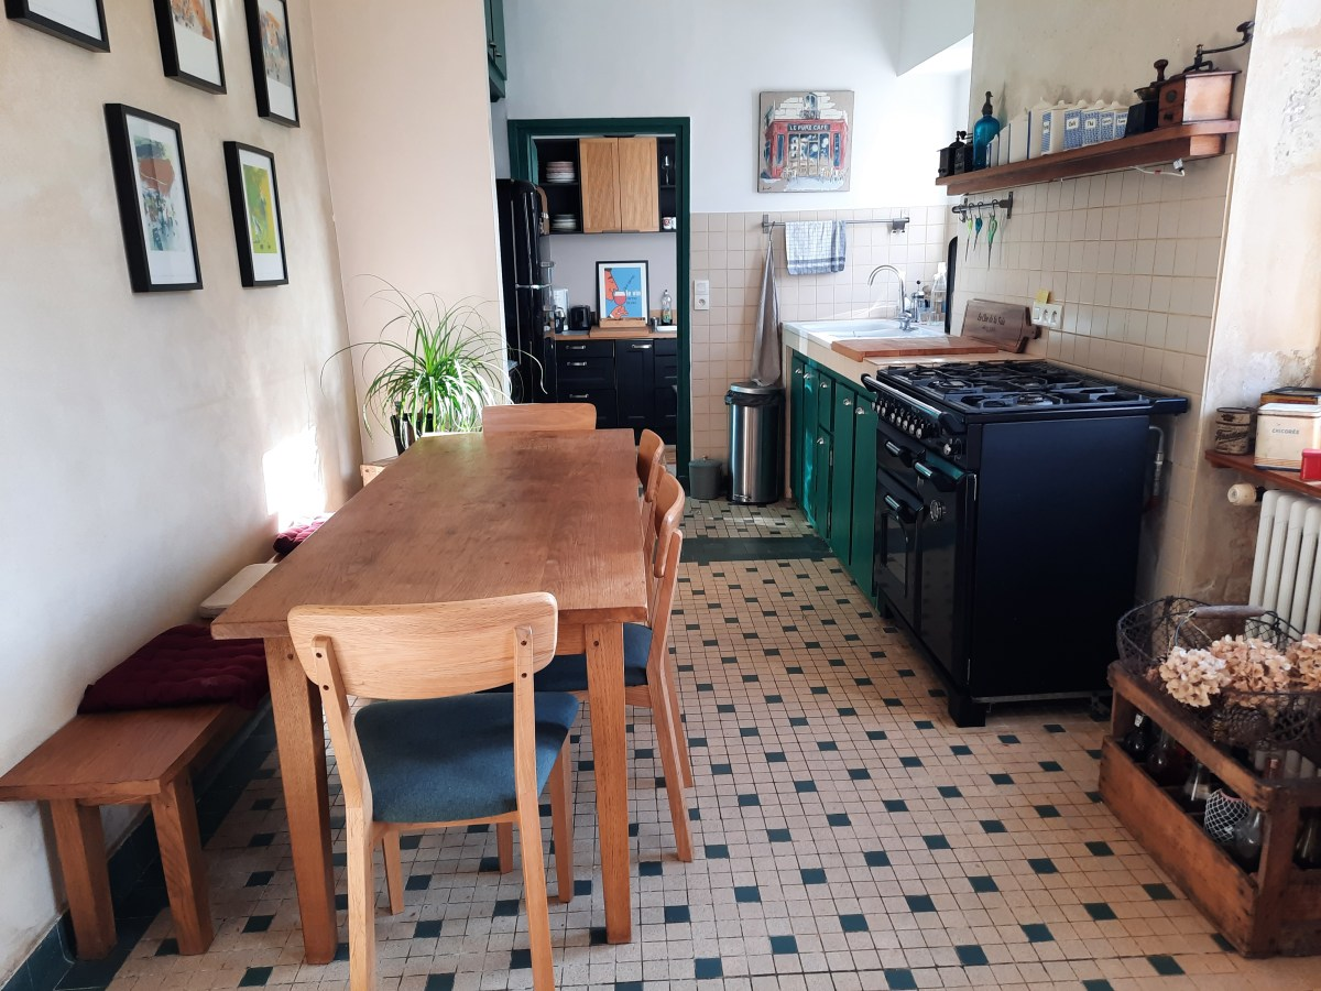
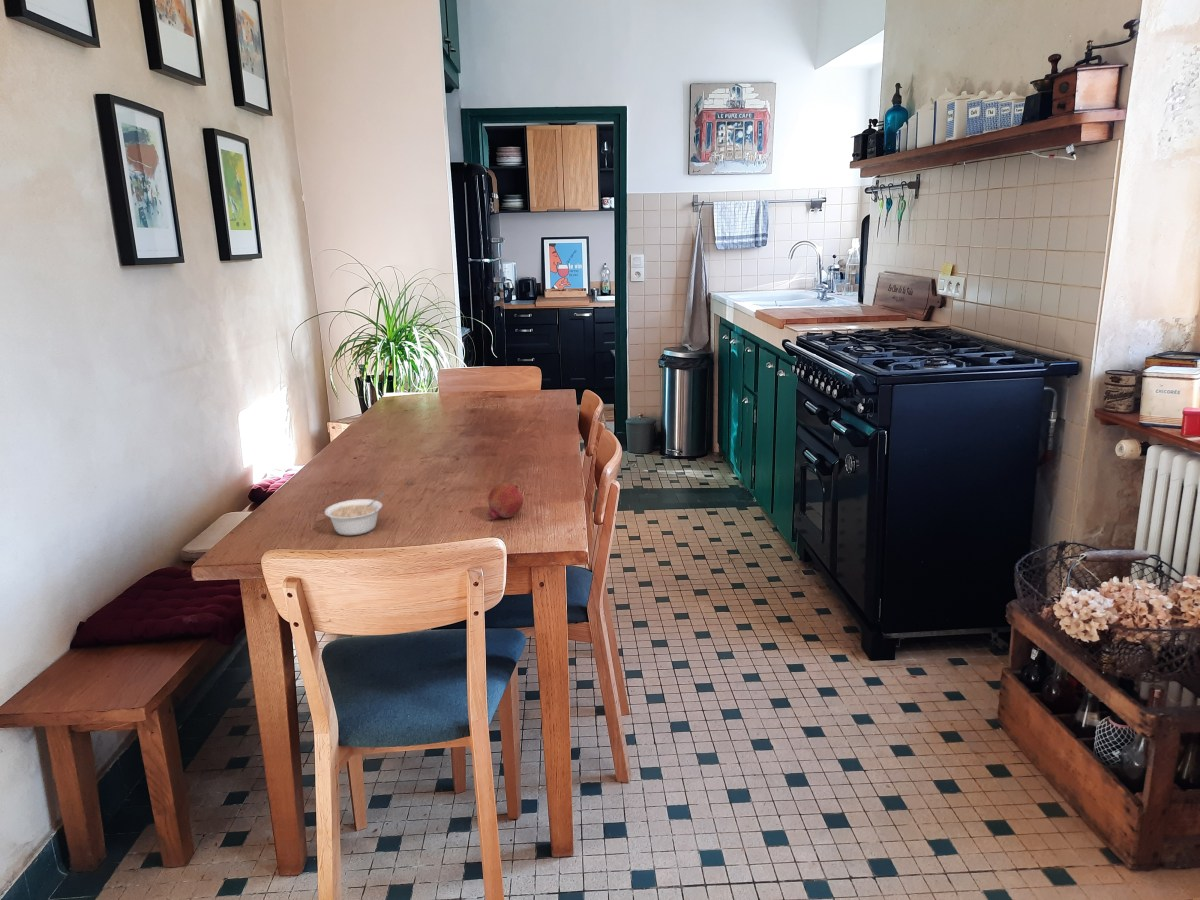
+ fruit (504, 500)
+ legume (355, 515)
